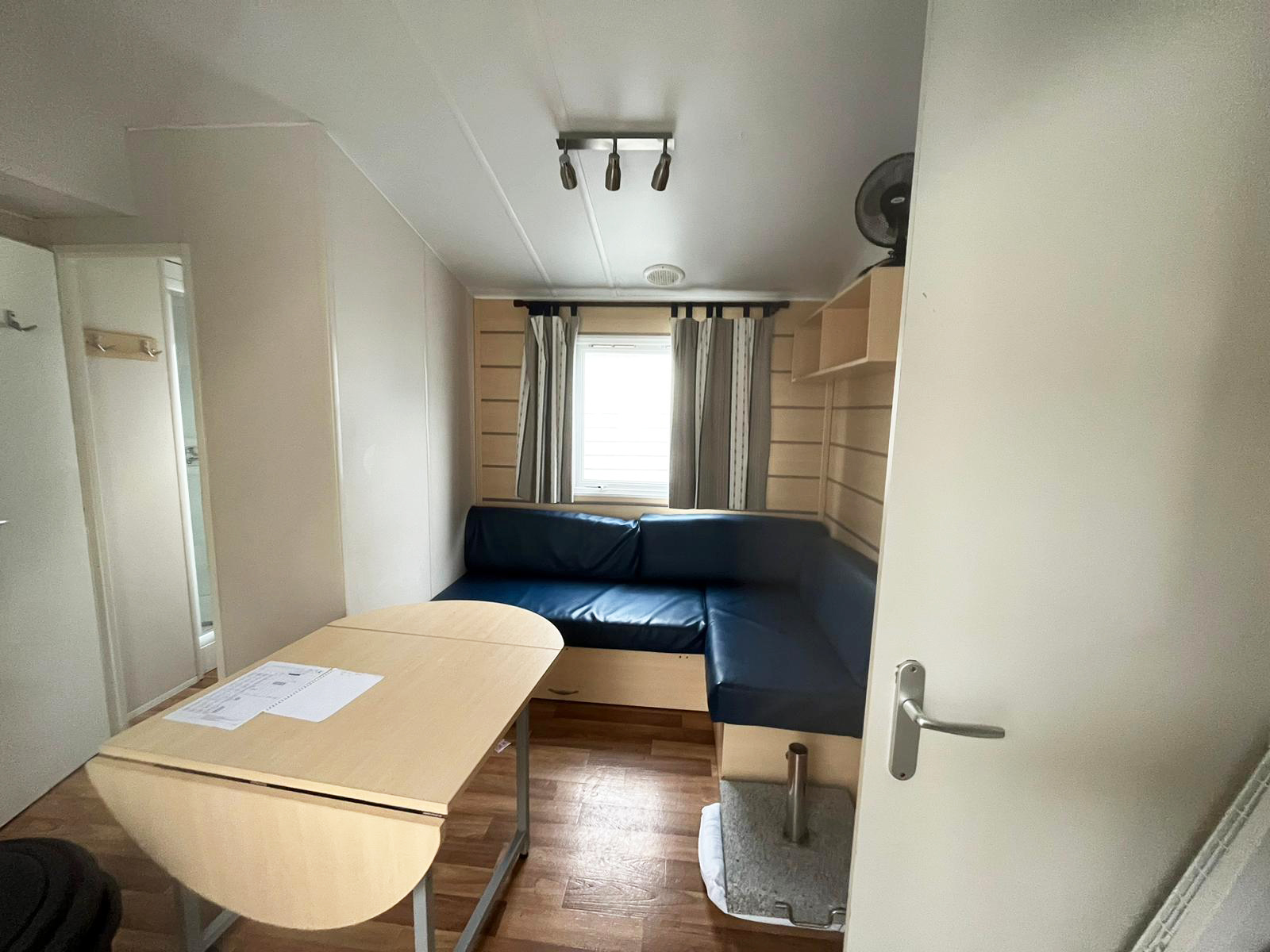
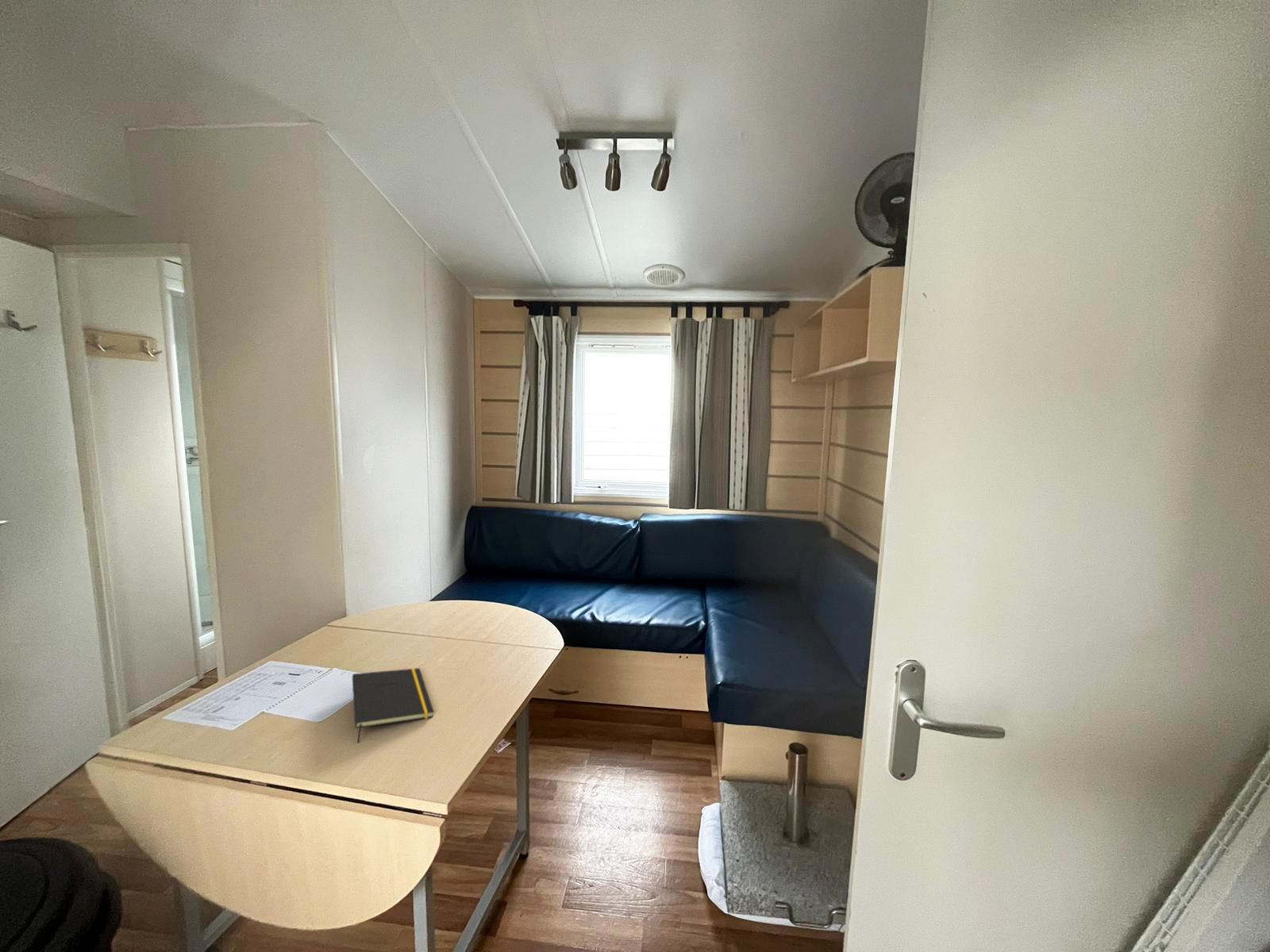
+ notepad (391, 694)
